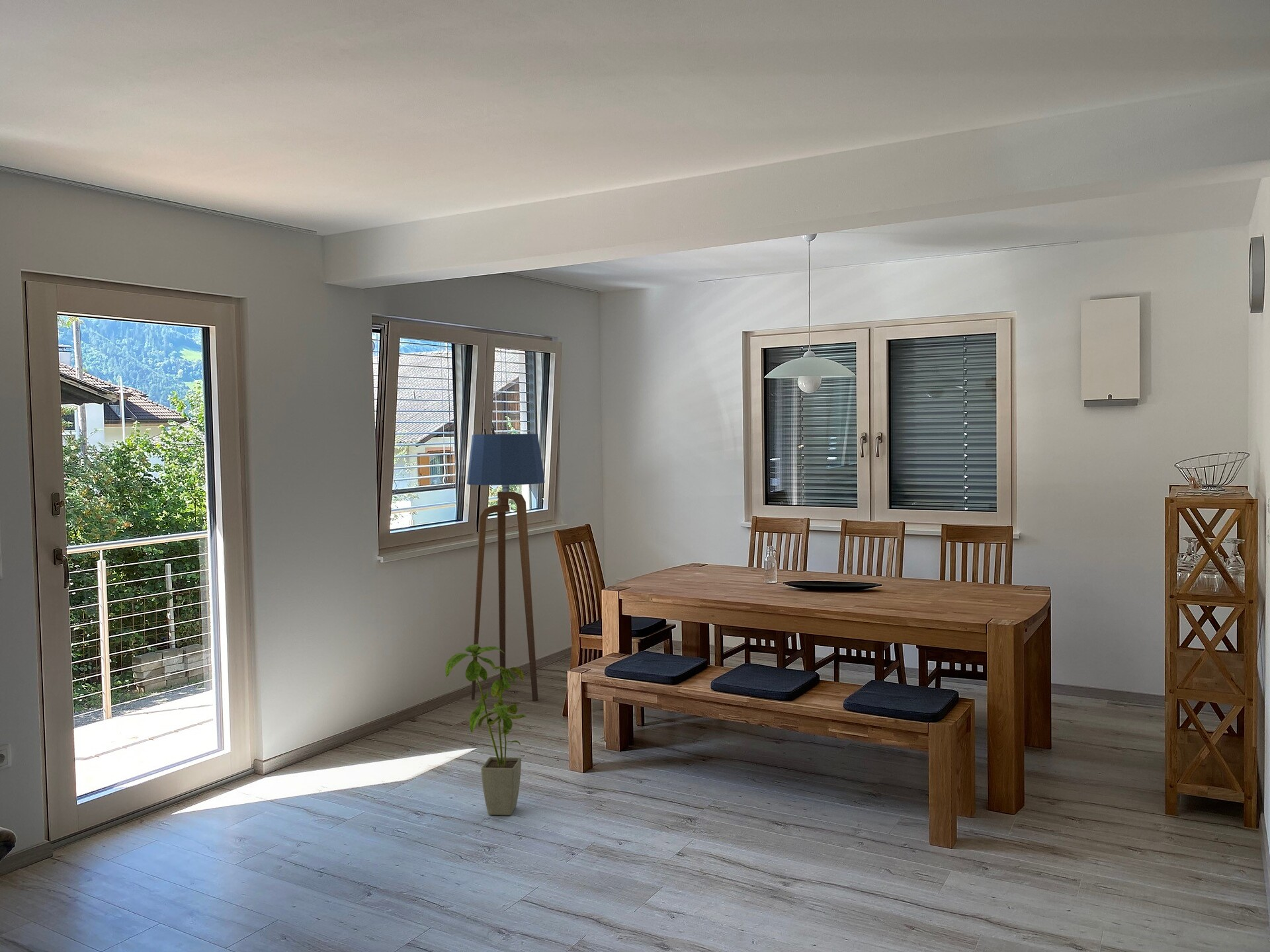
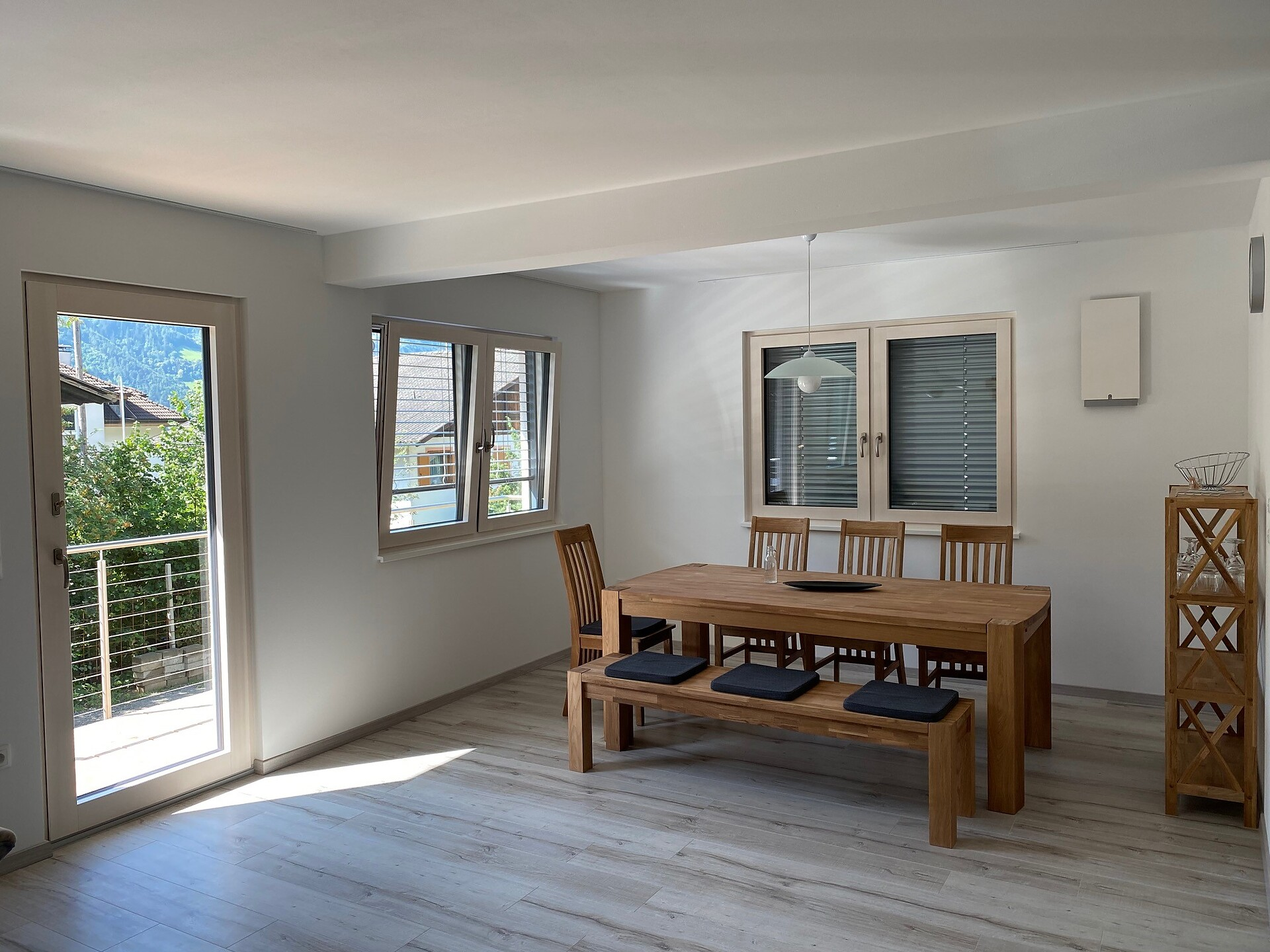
- house plant (491, 731)
- floor lamp (505, 566)
